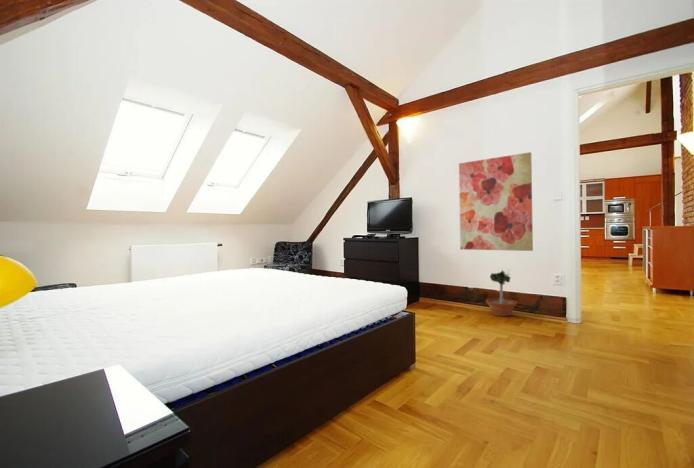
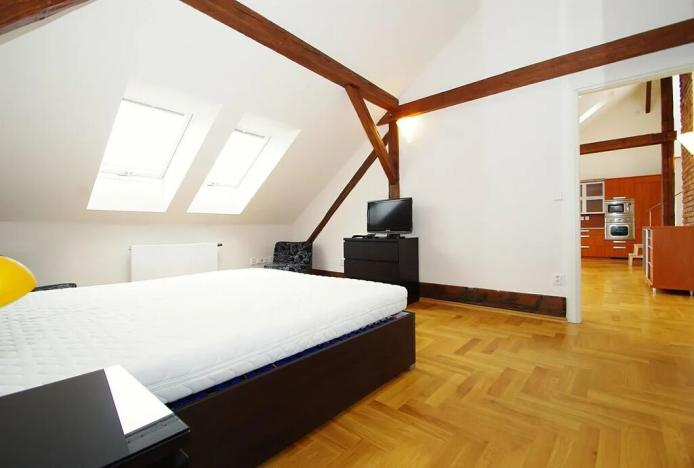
- potted tree (501, 290)
- wall art (493, 204)
